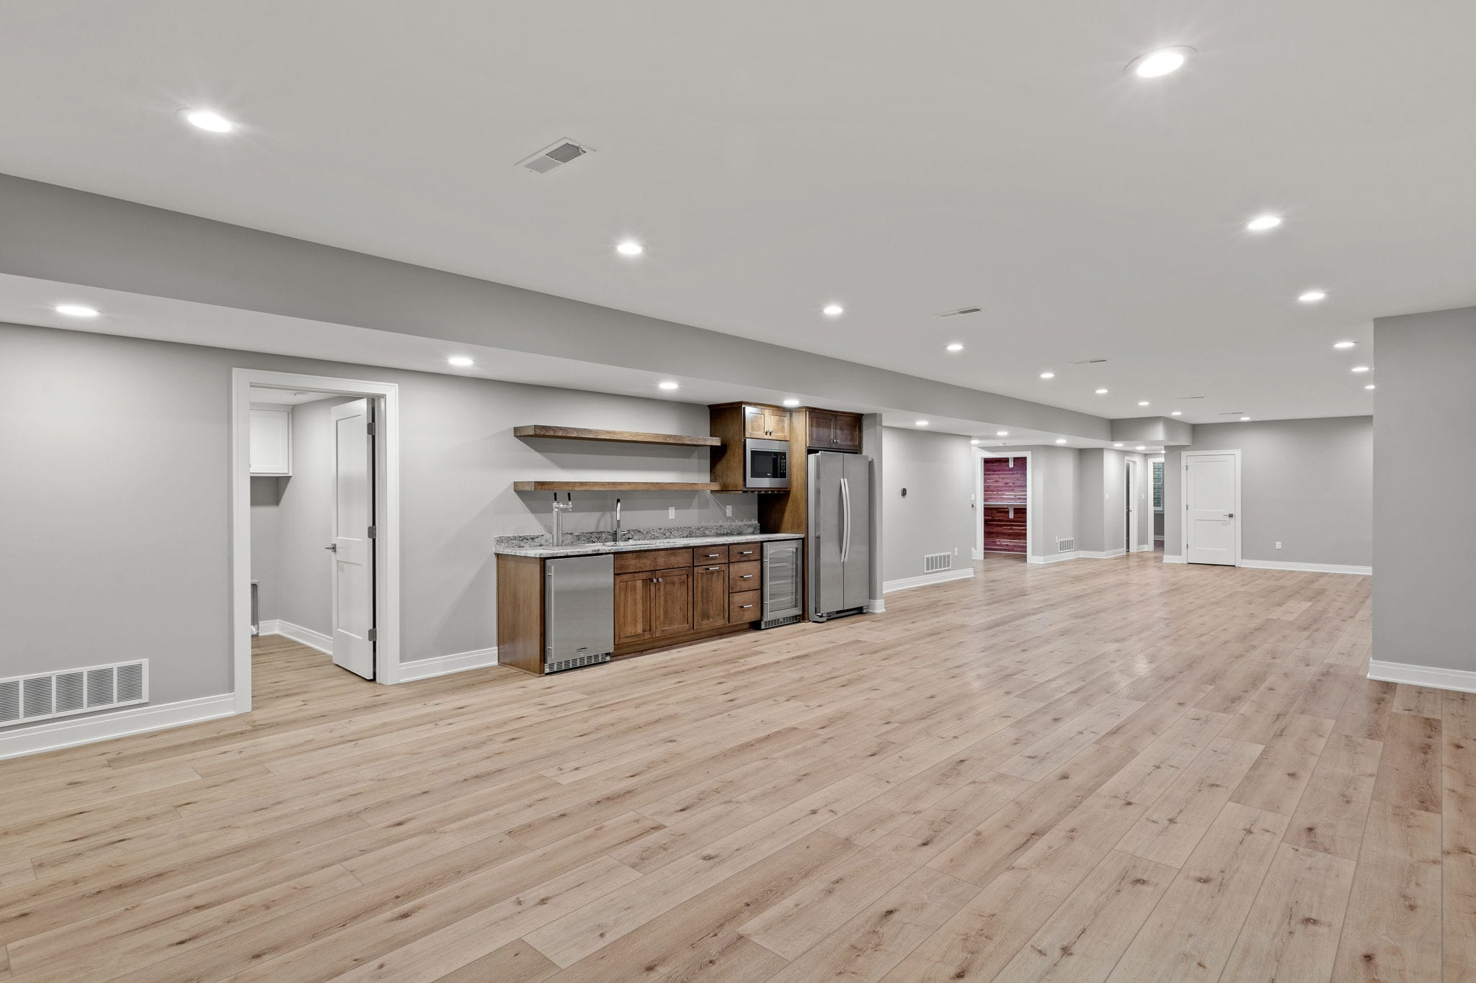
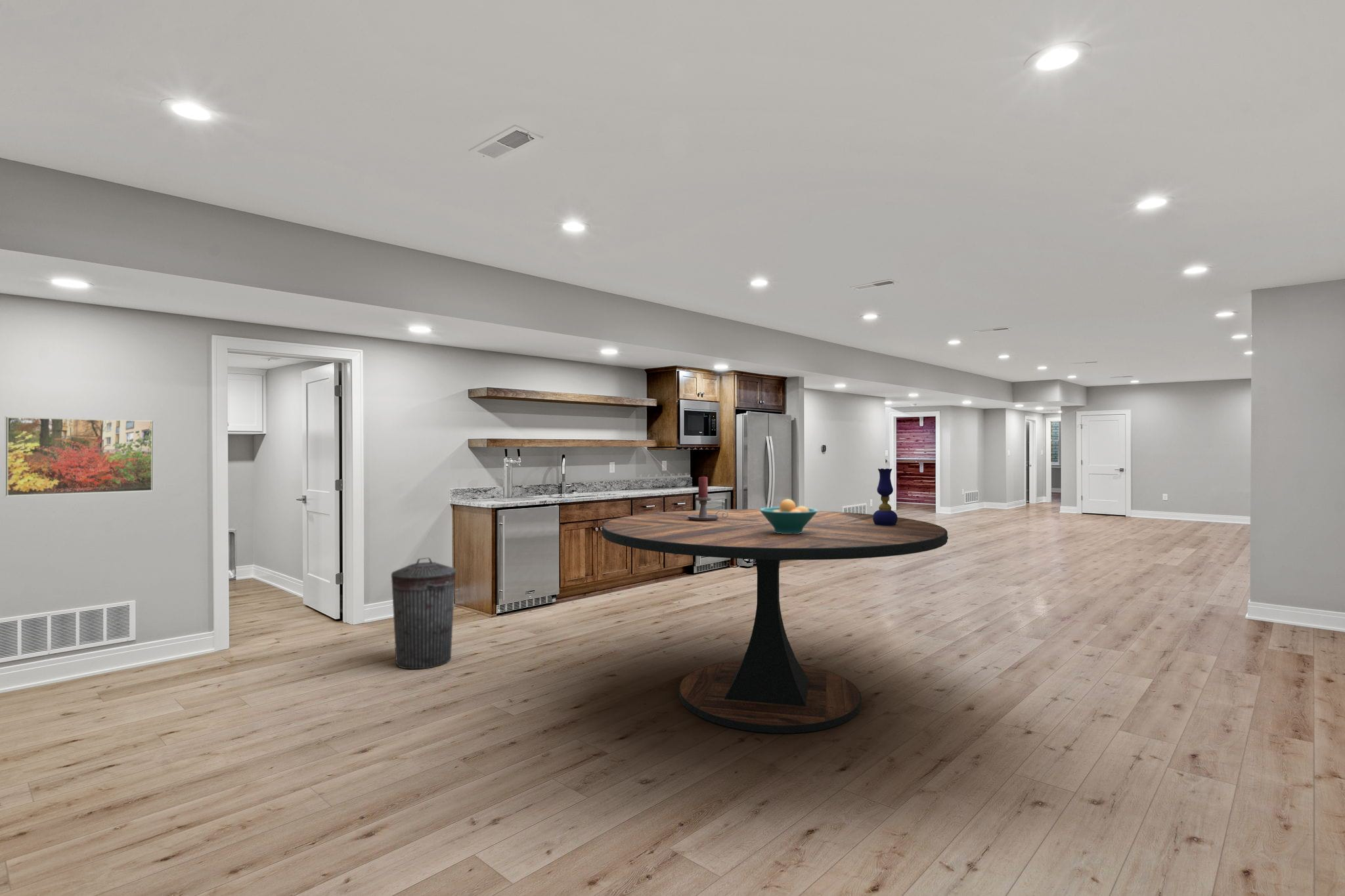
+ dining table (768, 609)
+ fruit bowl (788, 515)
+ trash can (424, 609)
+ oil lamp (886, 496)
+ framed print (83, 456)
+ candle holder (707, 498)
